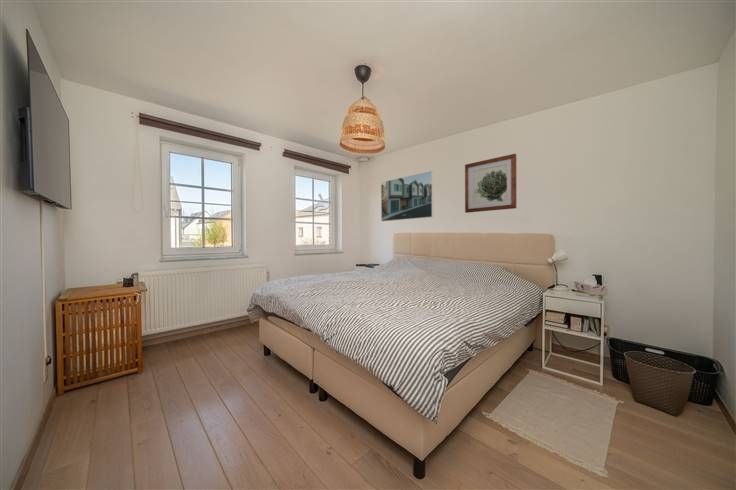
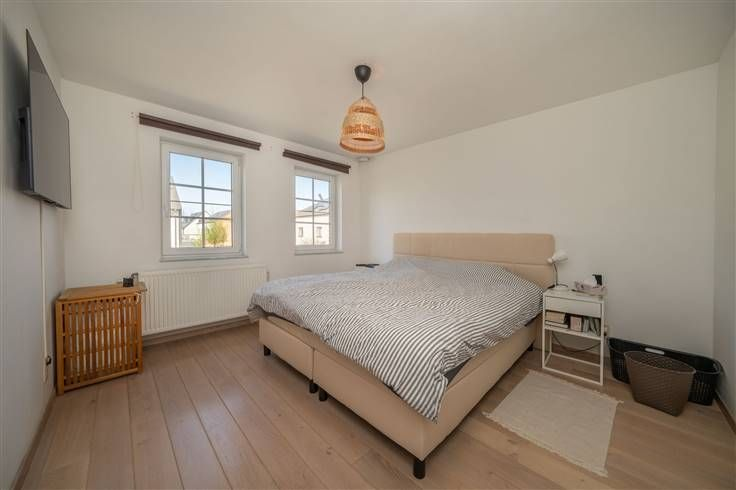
- wall art (489, 185)
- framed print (405, 198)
